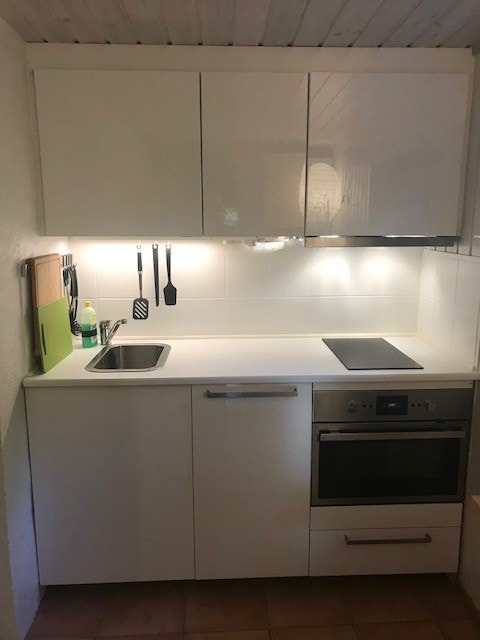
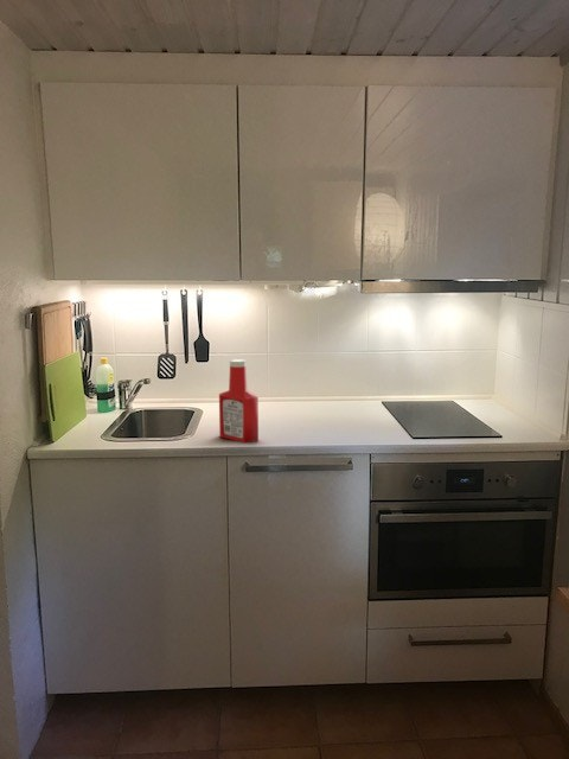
+ soap bottle (238, 400)
